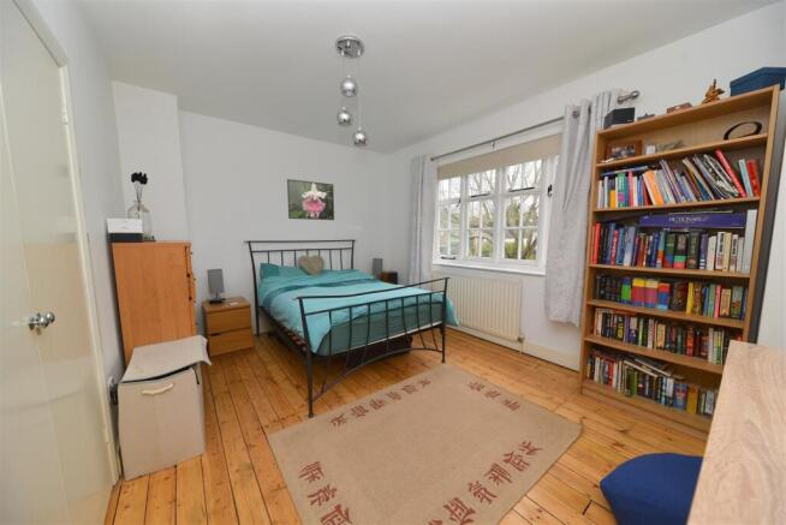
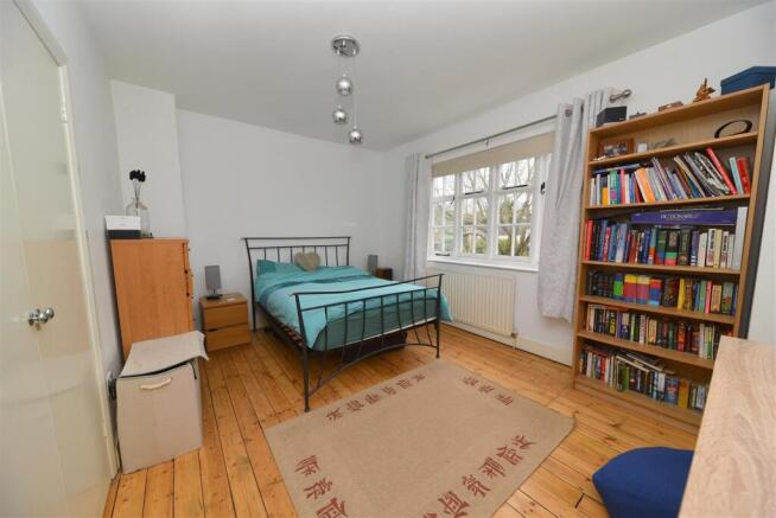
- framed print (311, 201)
